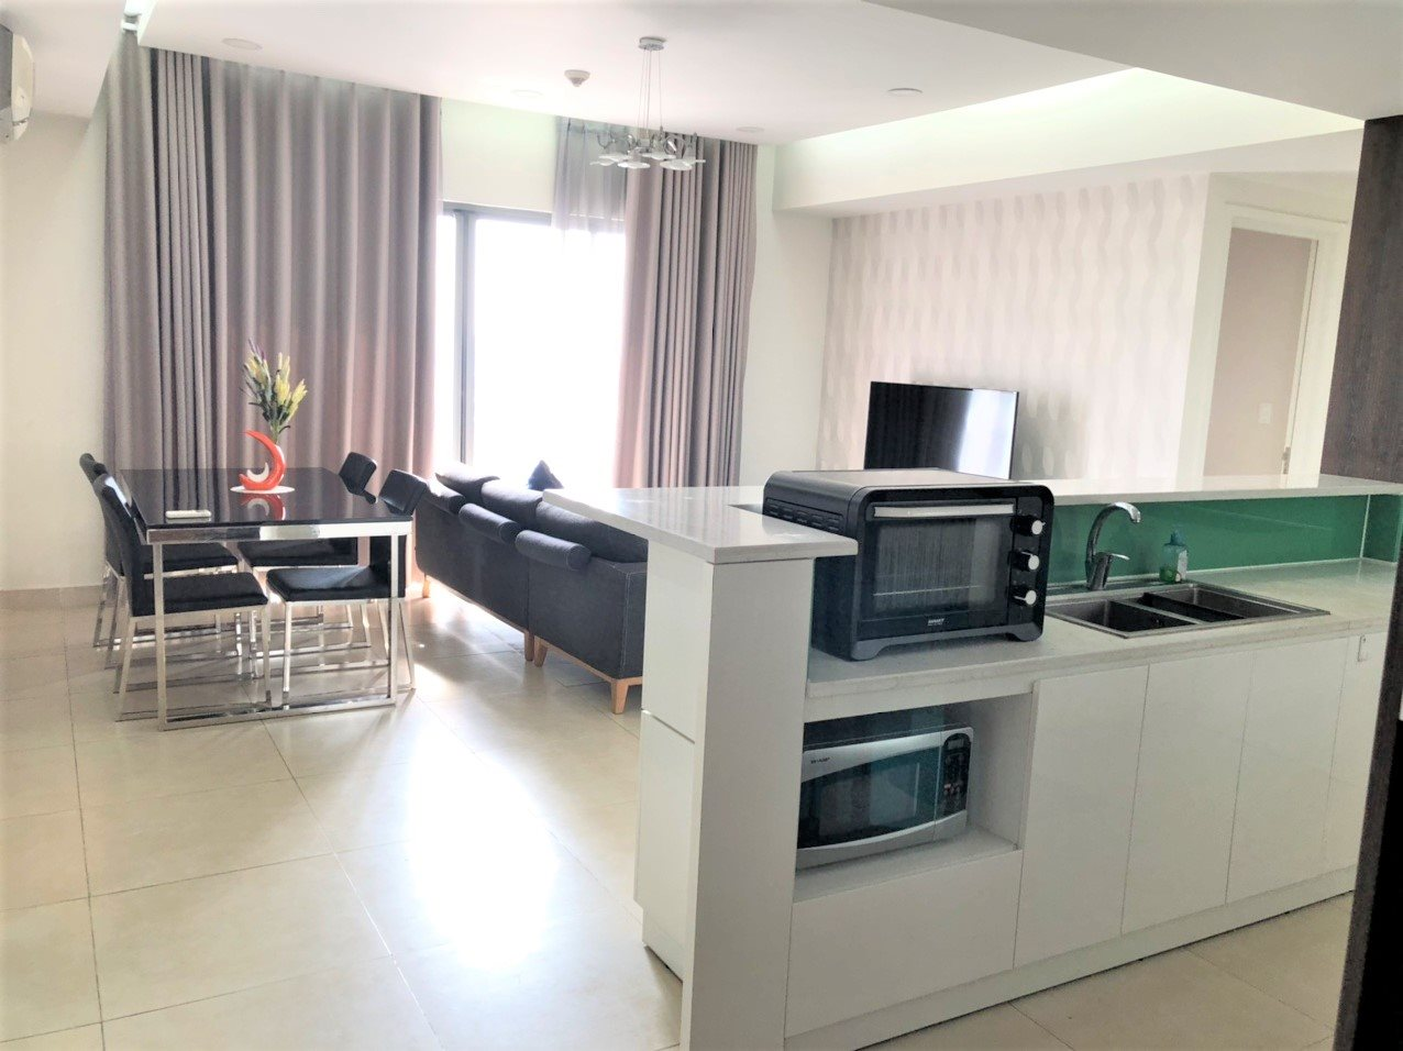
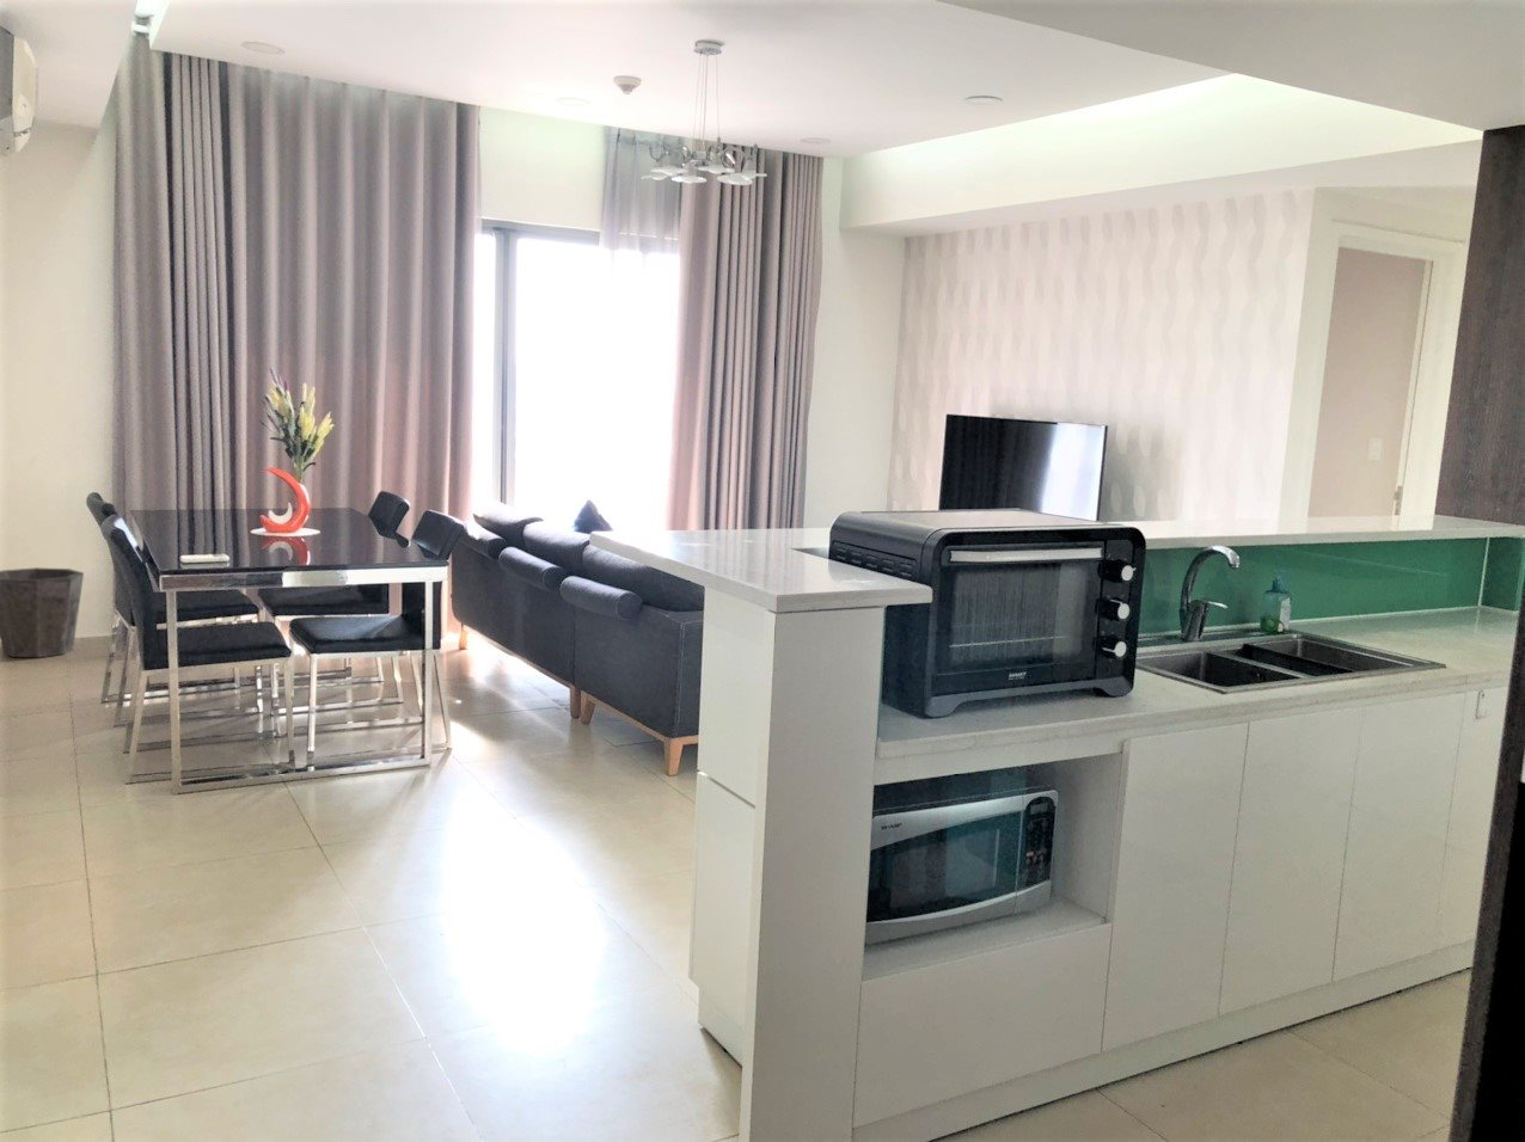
+ waste bin (37, 612)
